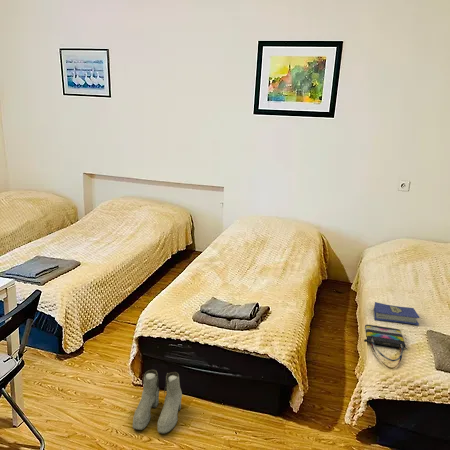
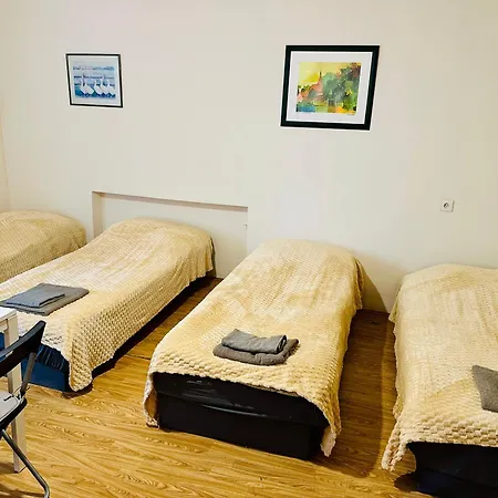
- boots (158, 398)
- hardcover book (394, 312)
- tote bag (386, 344)
